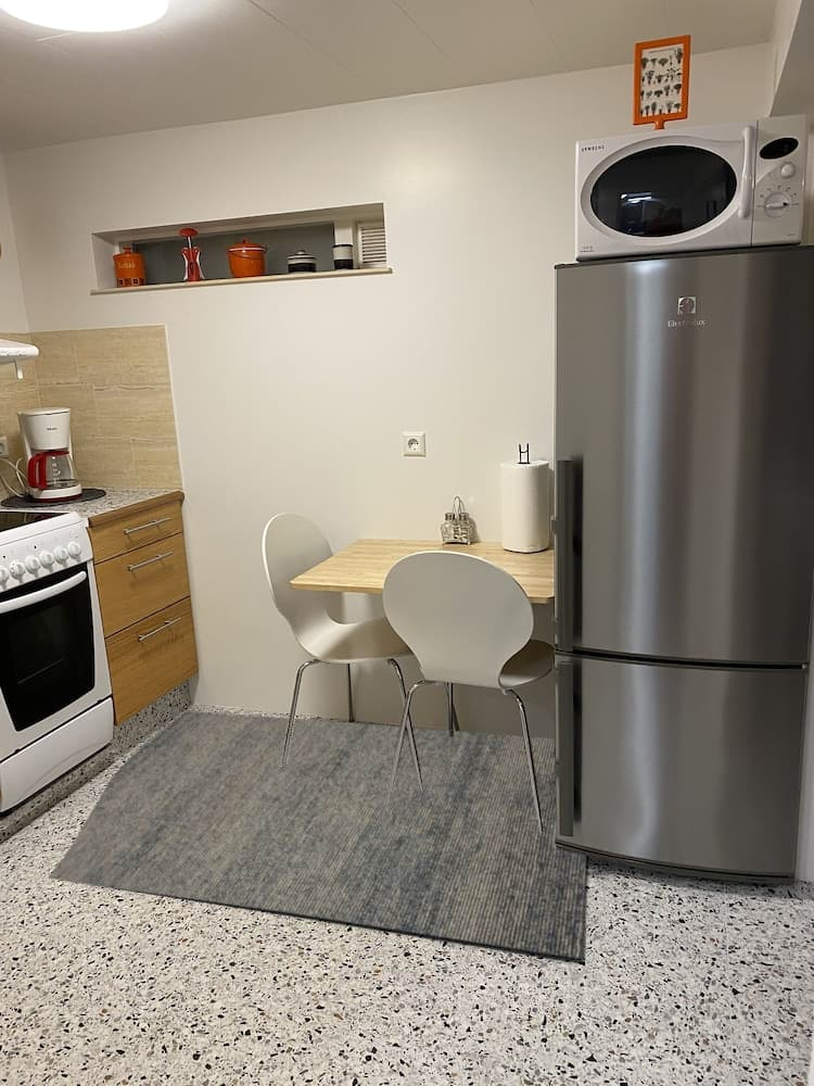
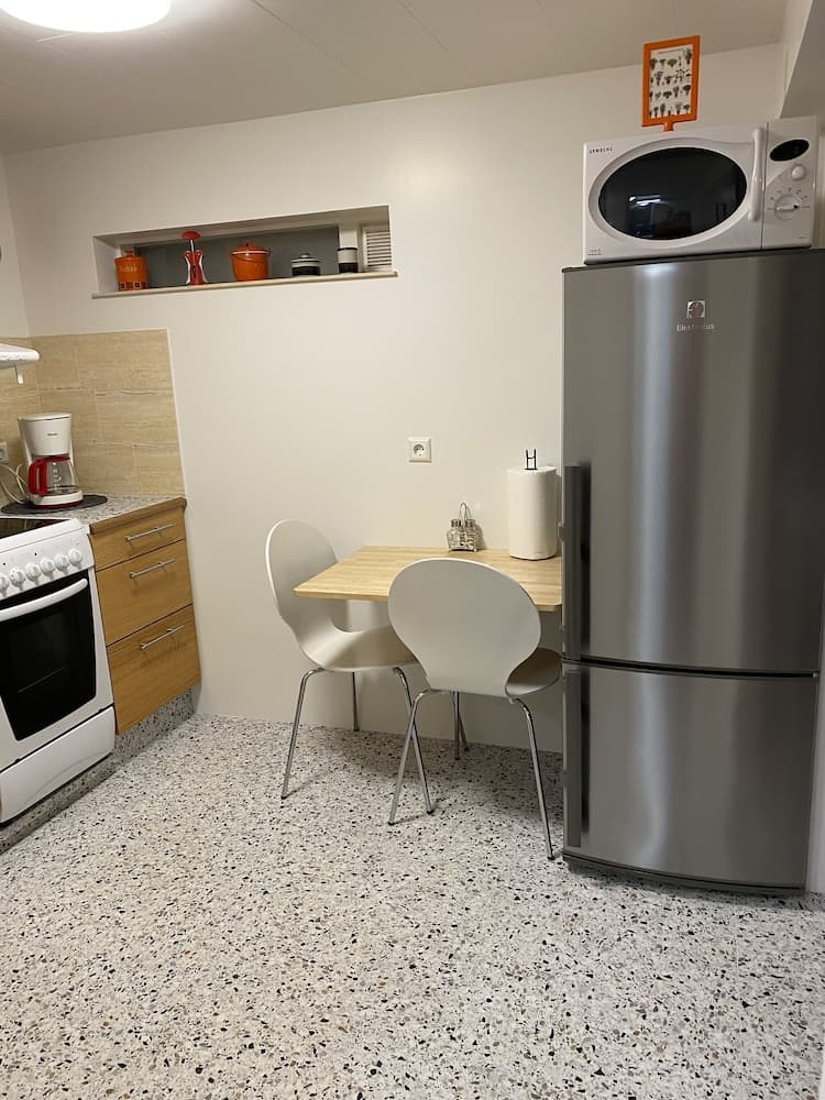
- rug (327, 799)
